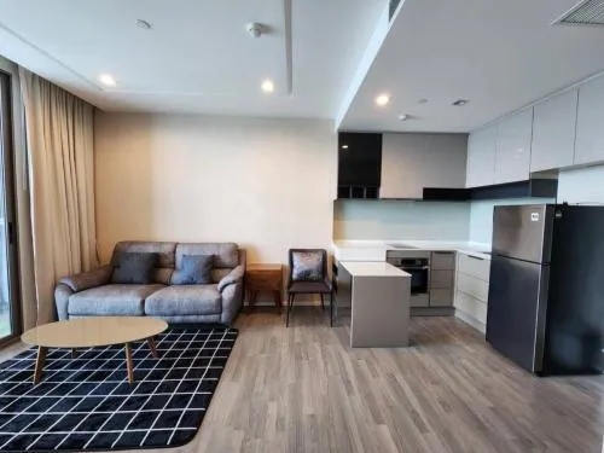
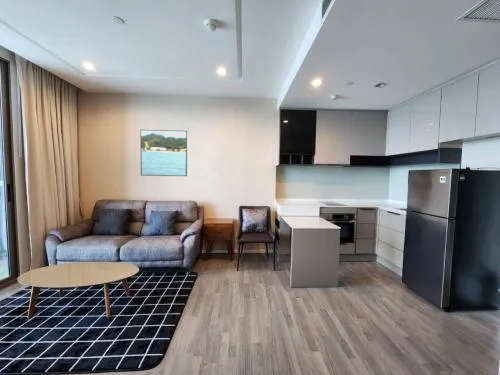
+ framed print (164, 153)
